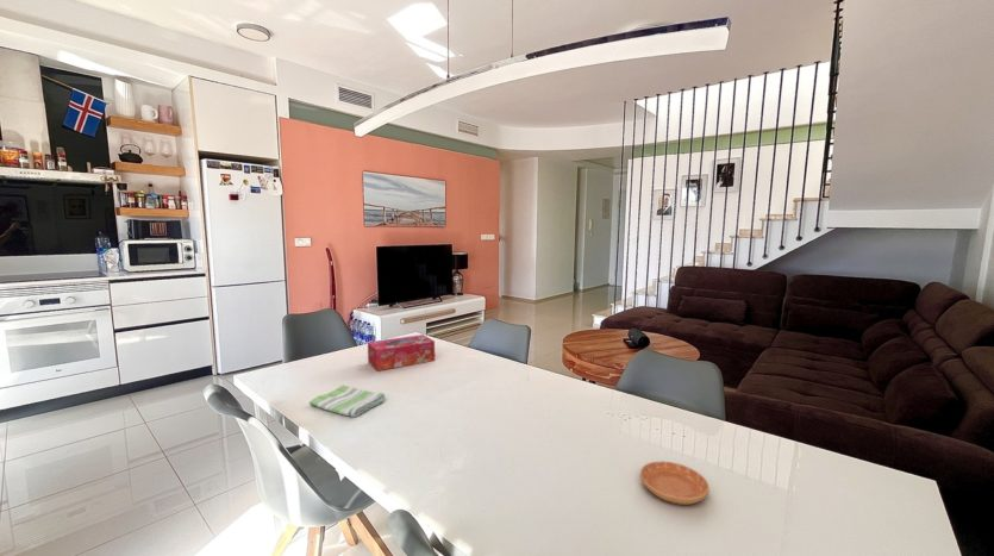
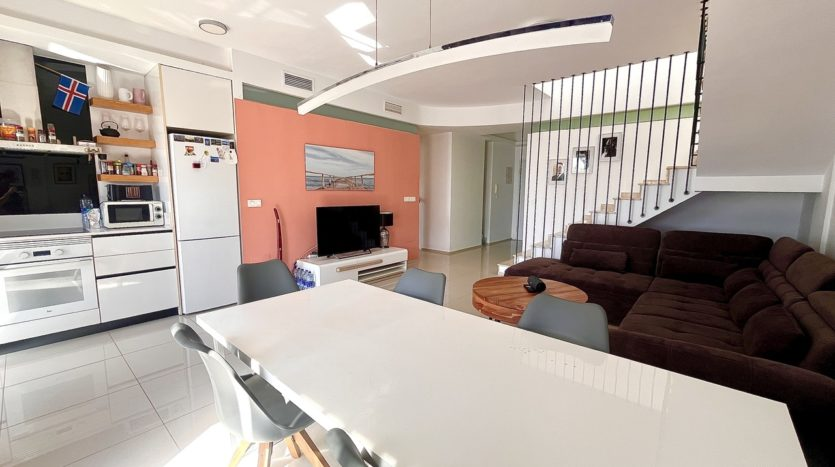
- dish towel (348, 399)
- tissue box (401, 351)
- saucer (673, 483)
